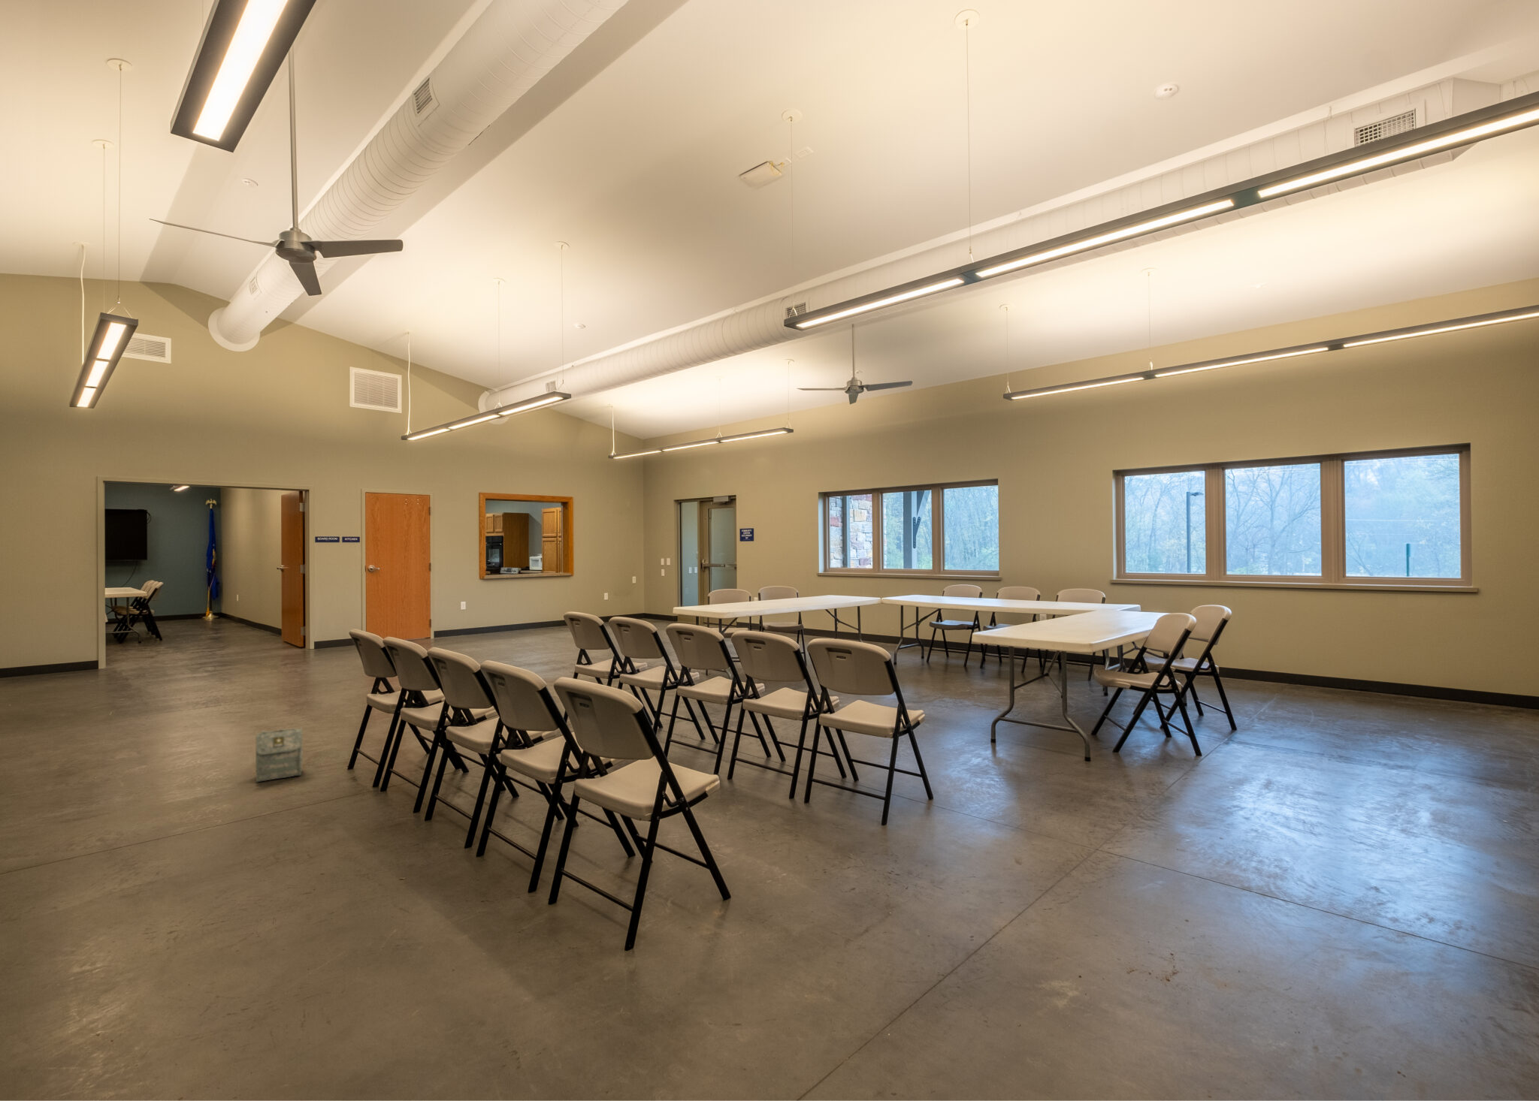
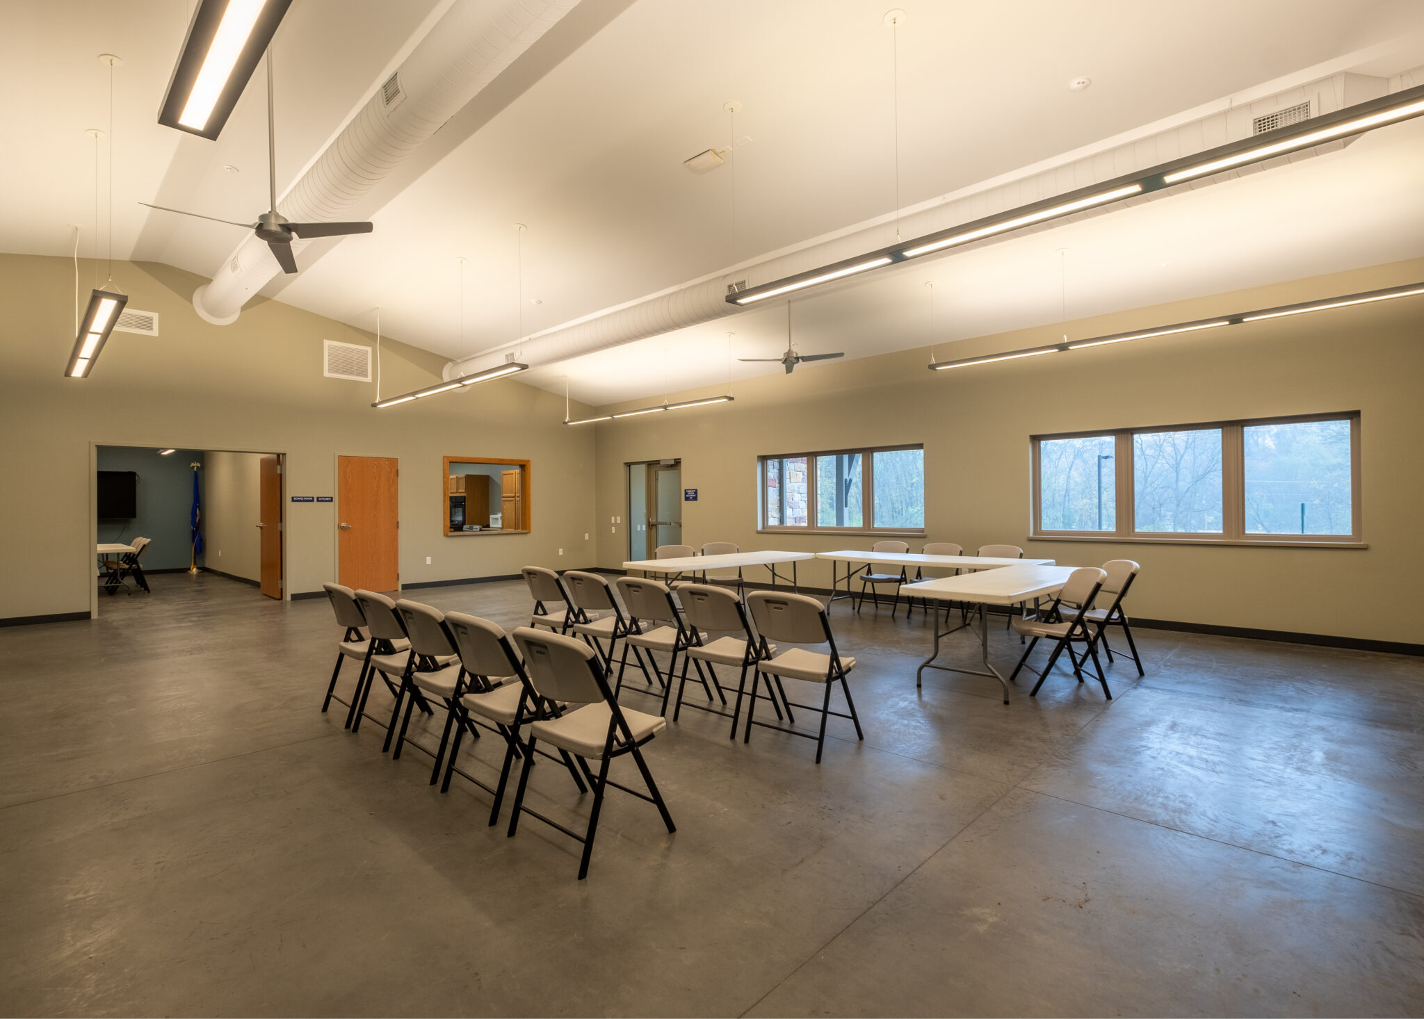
- bag (279, 753)
